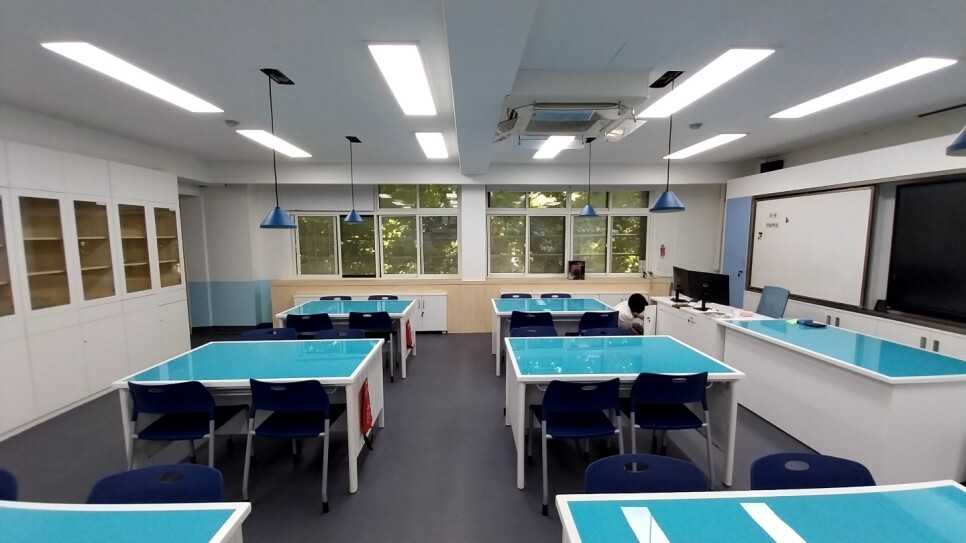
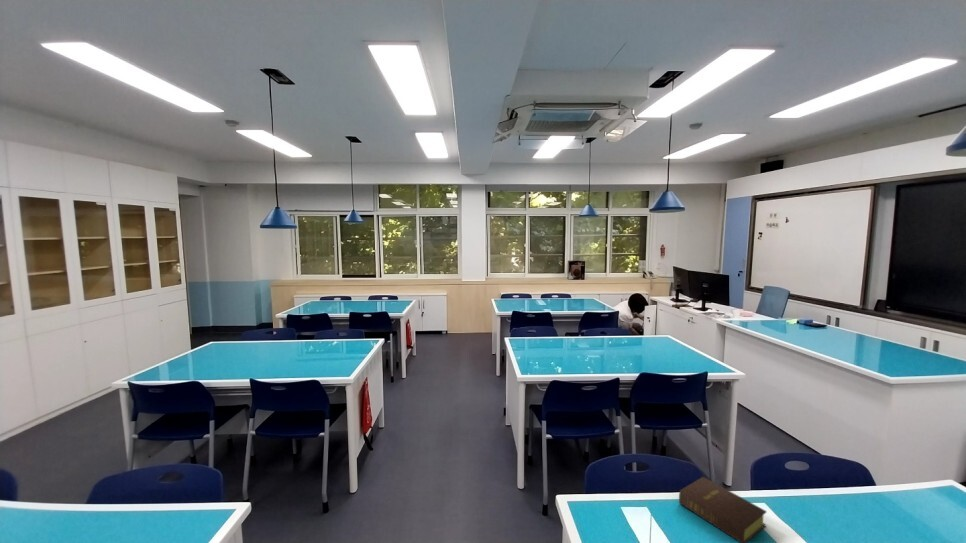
+ bible (720, 507)
